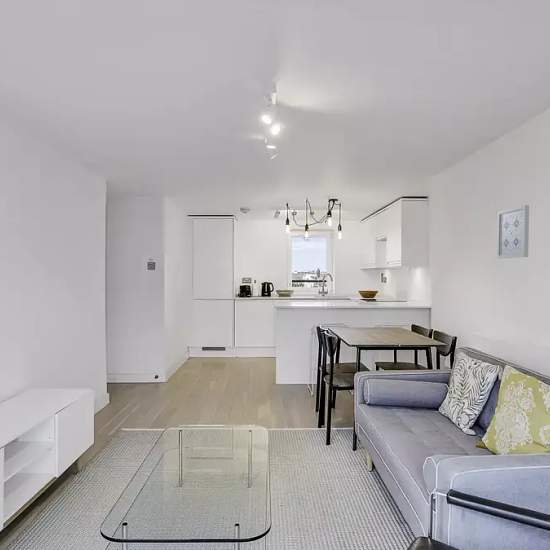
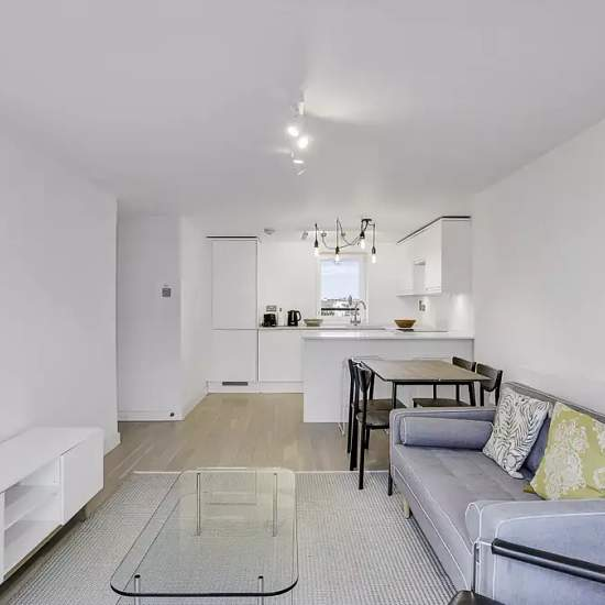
- wall art (512, 233)
